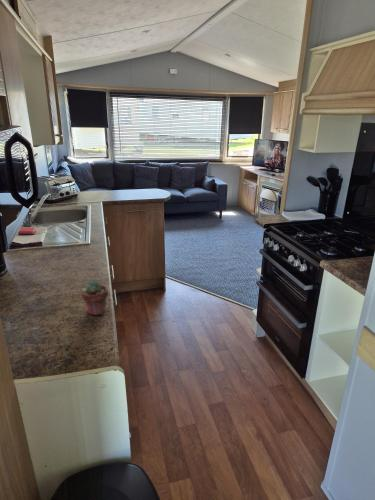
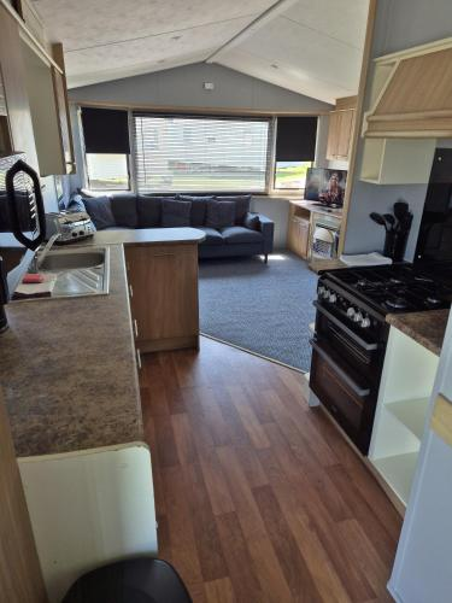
- potted succulent (95, 296)
